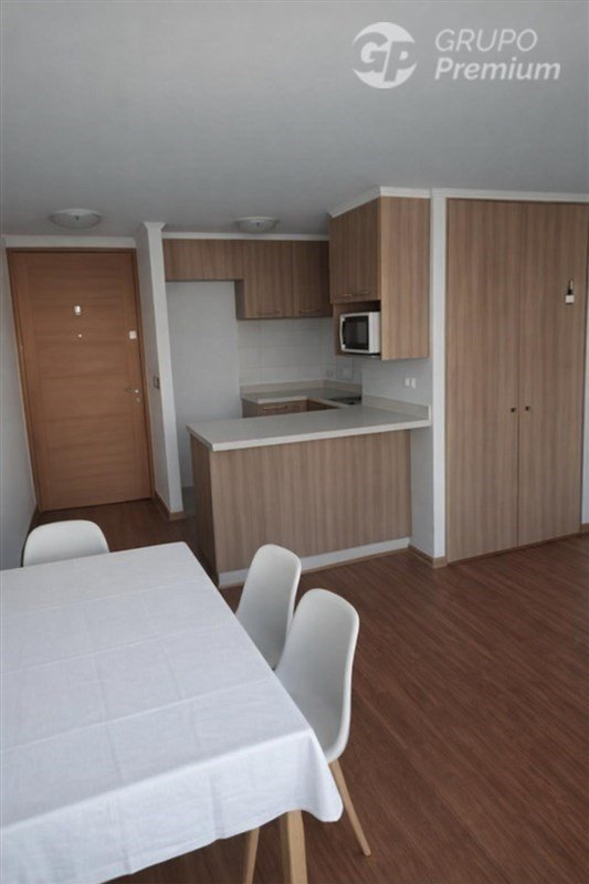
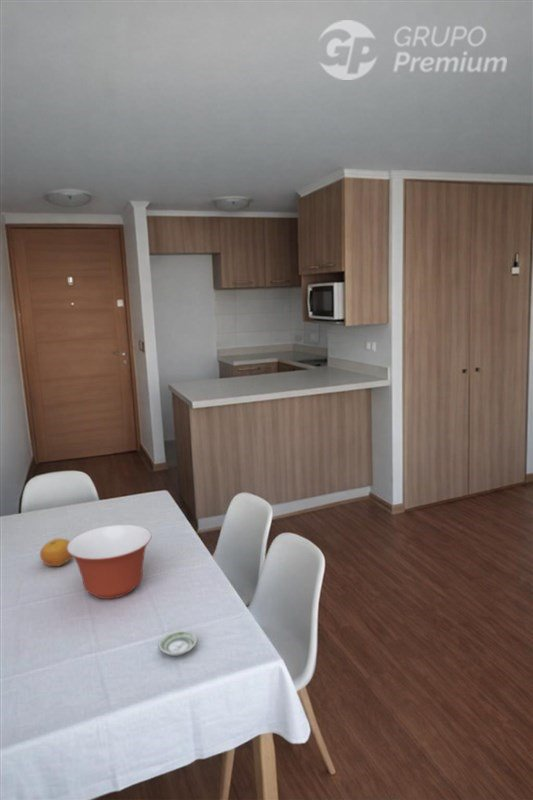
+ fruit (57, 552)
+ mixing bowl (112, 564)
+ saucer (178, 645)
